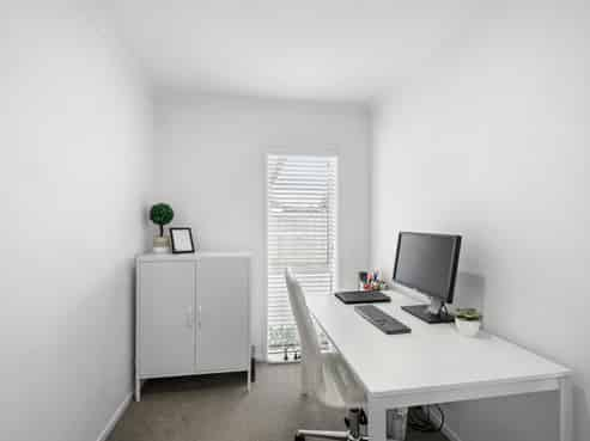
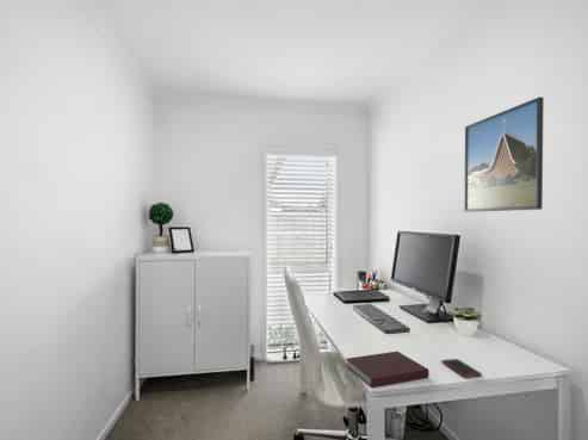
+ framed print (497, 162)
+ cell phone (460, 367)
+ notebook (385, 367)
